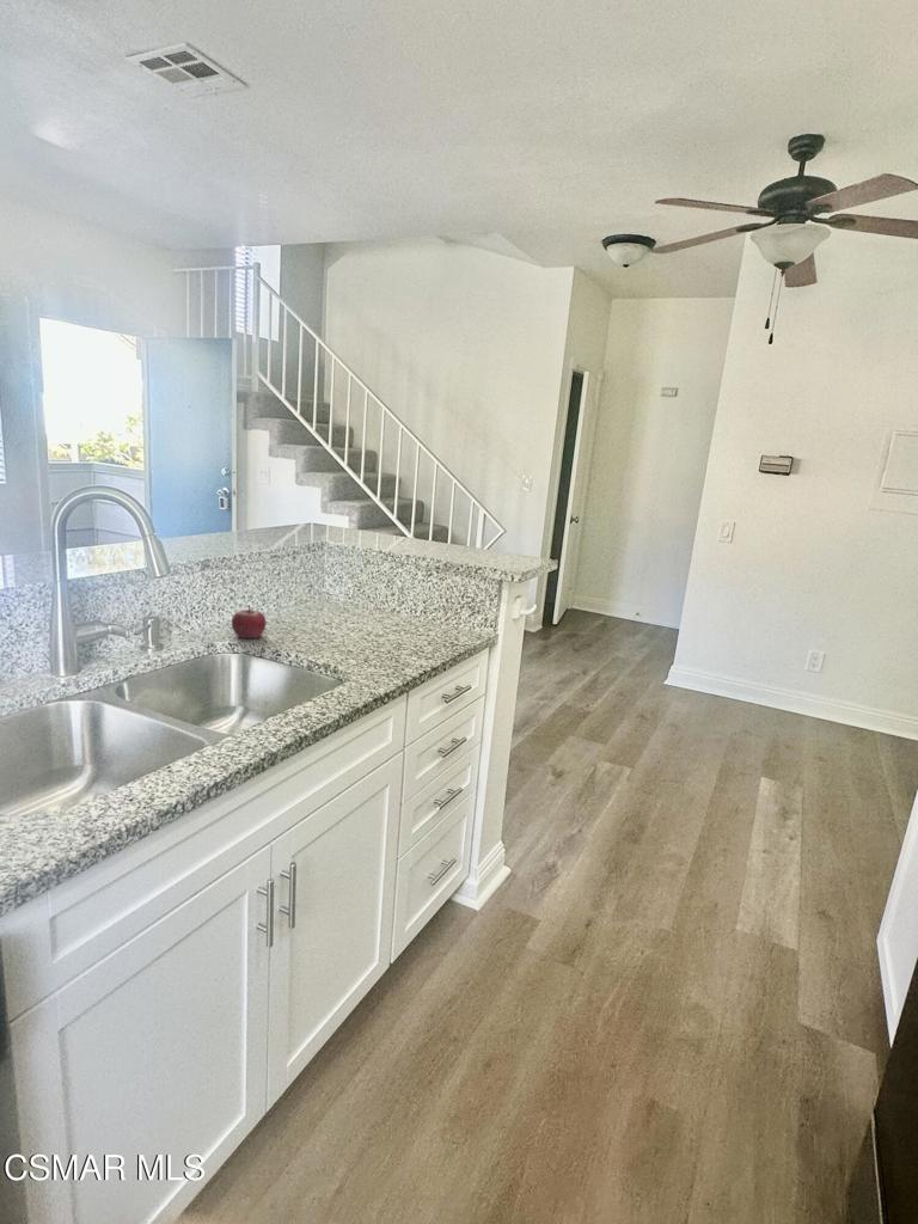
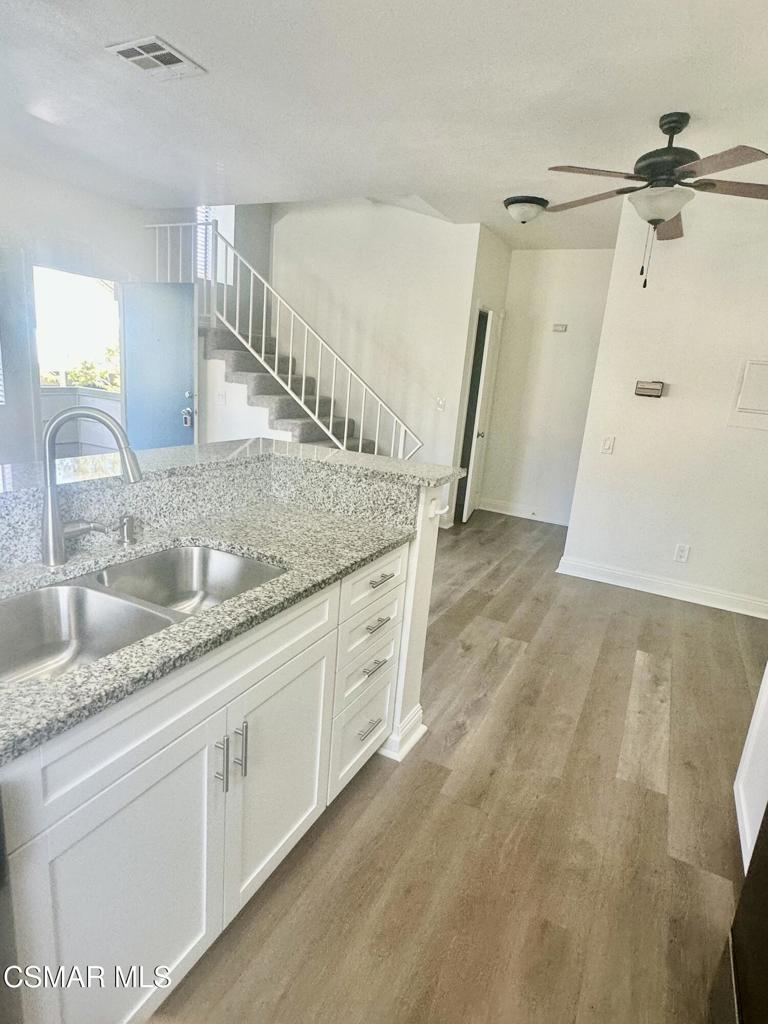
- fruit (249, 620)
